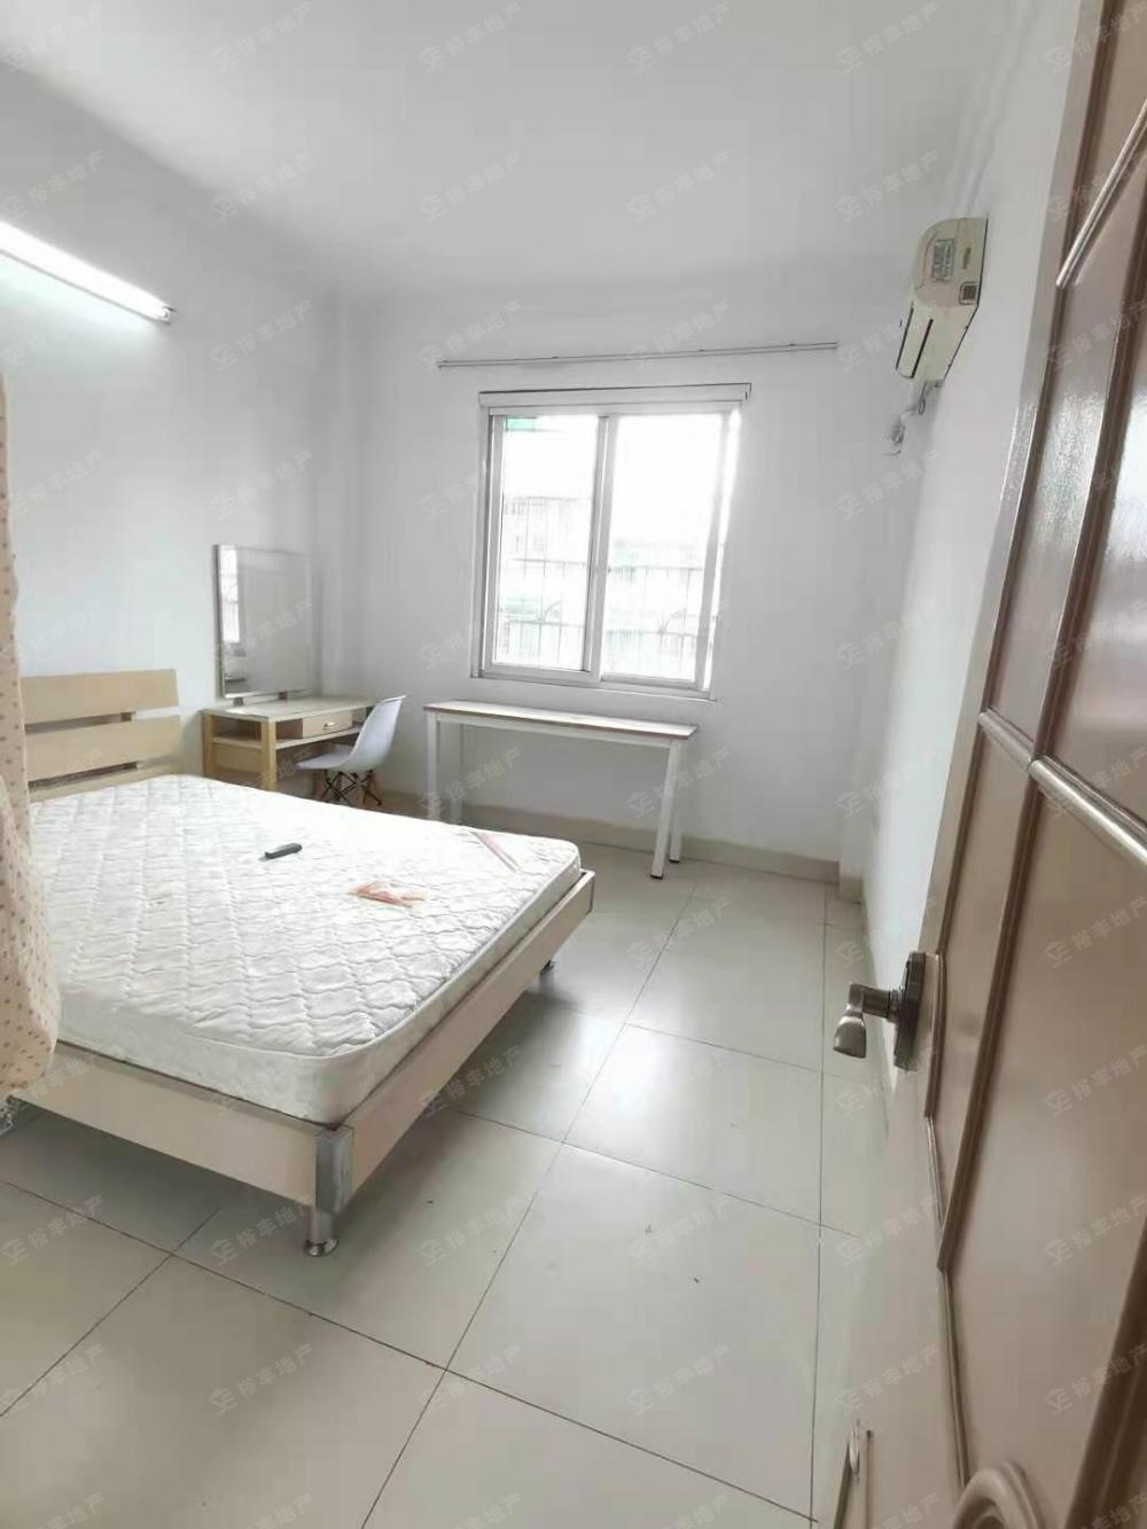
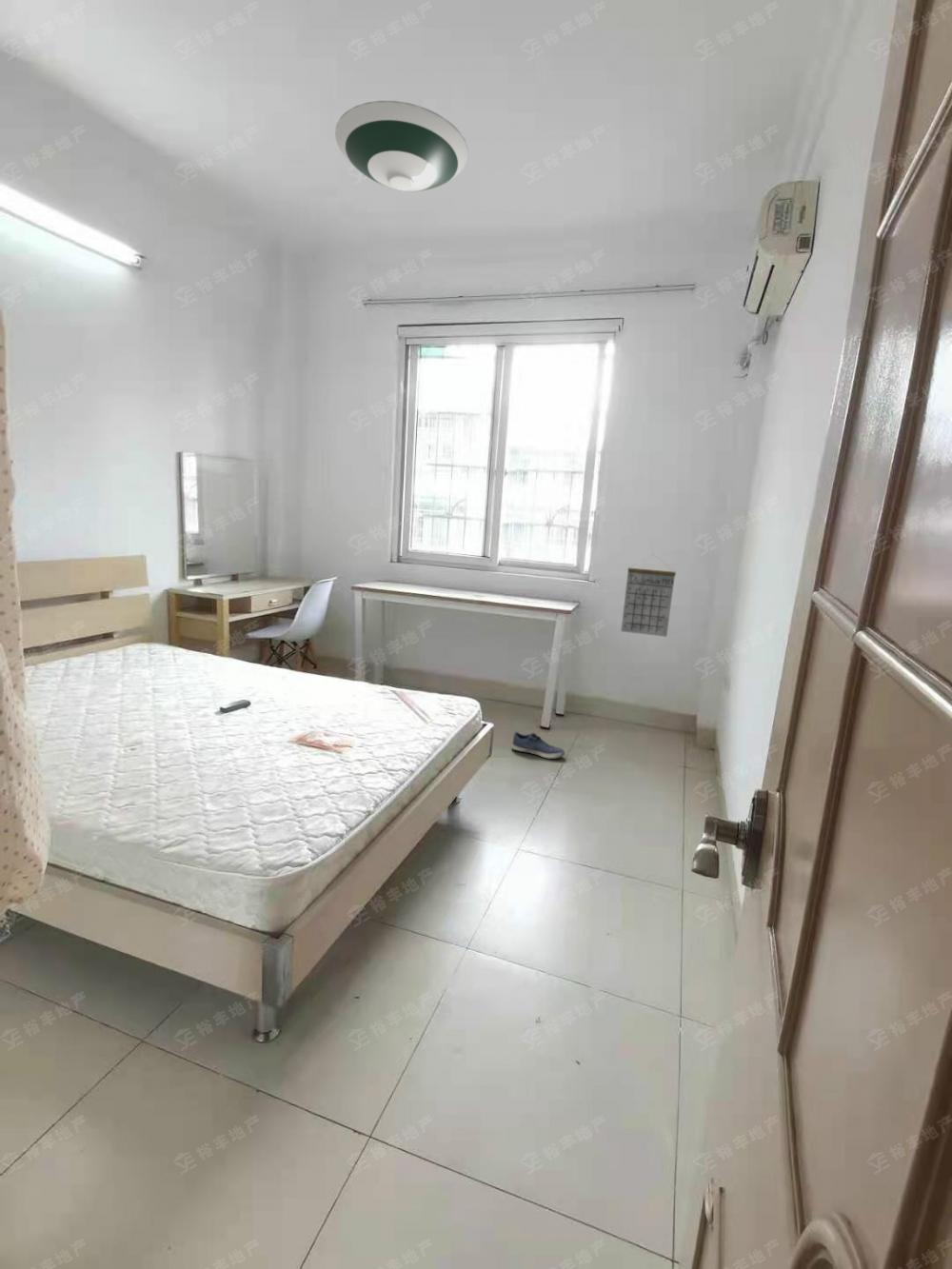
+ shoe (538, 744)
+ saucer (402, 166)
+ calendar (648, 594)
